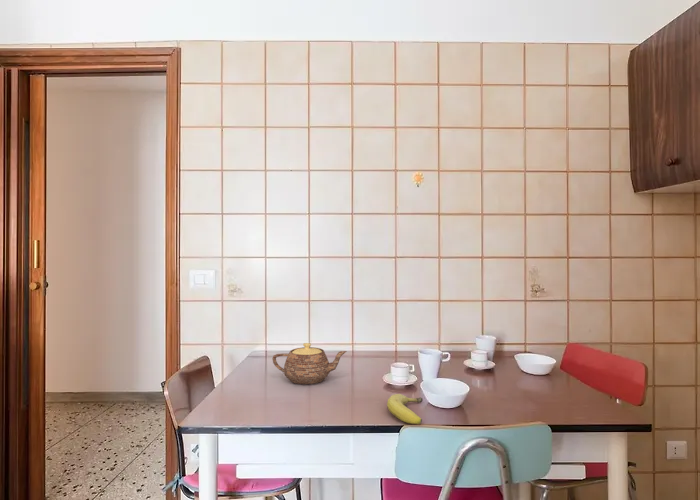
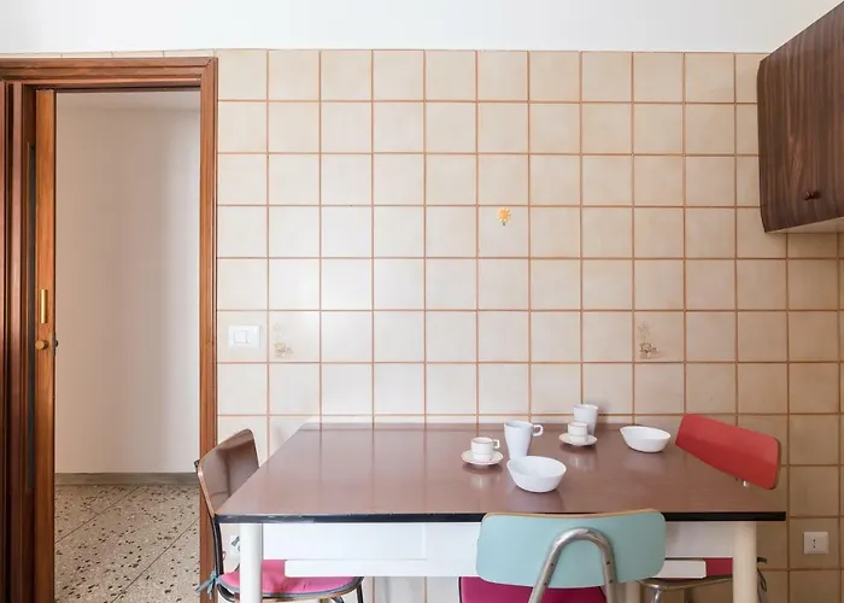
- fruit (405, 406)
- teapot (309, 361)
